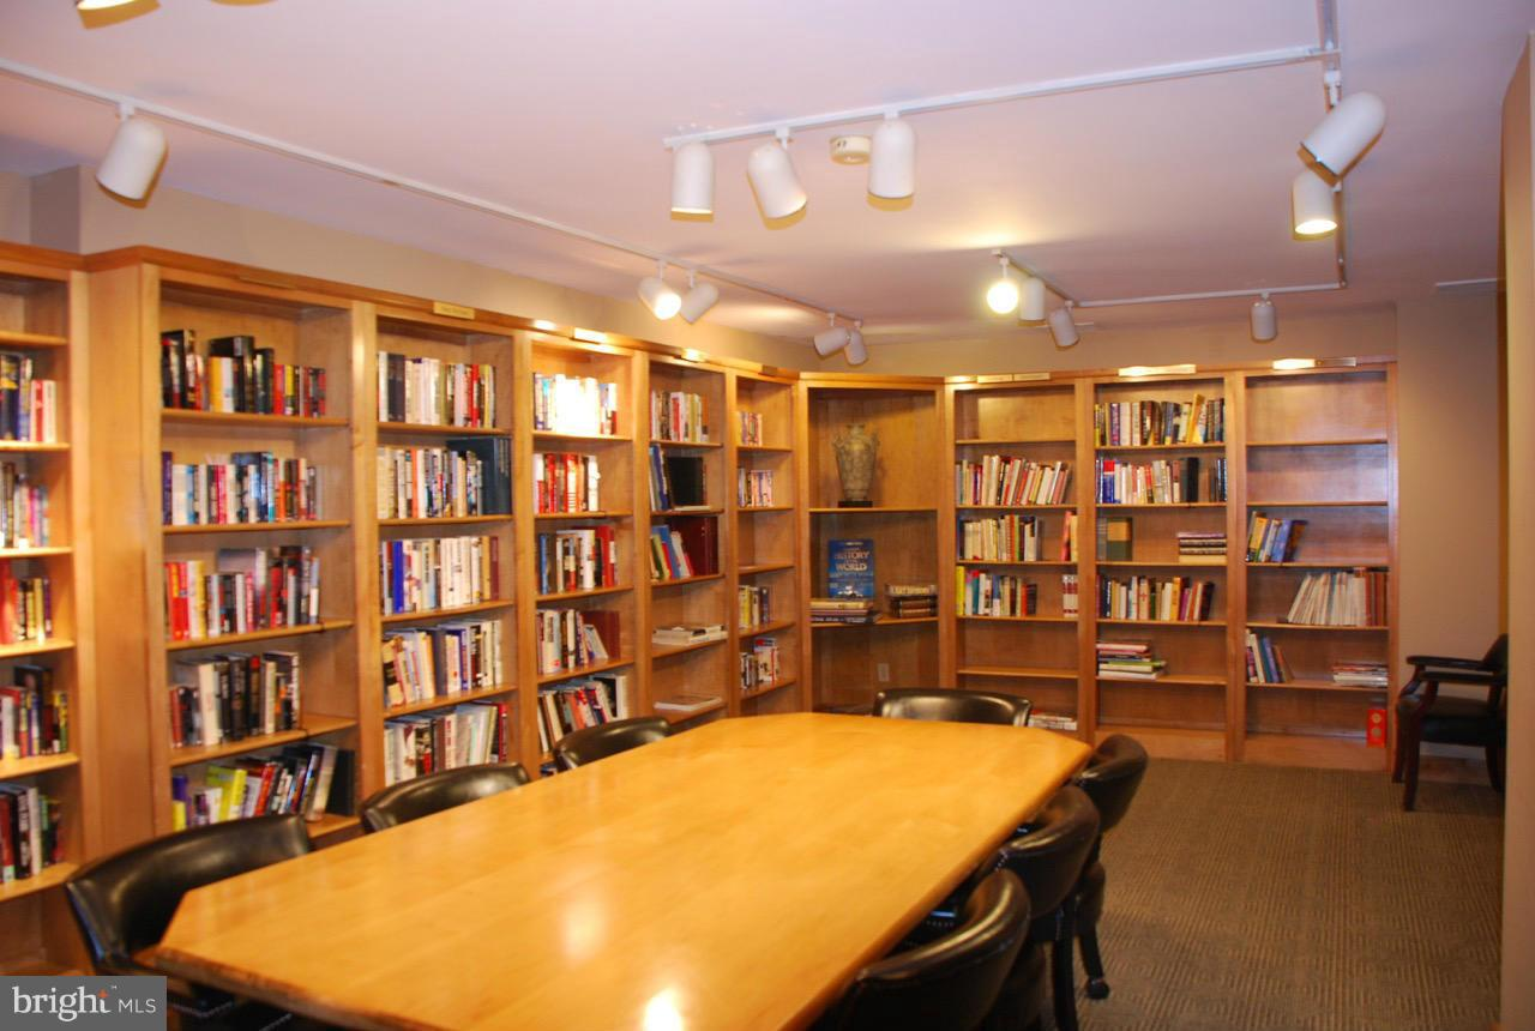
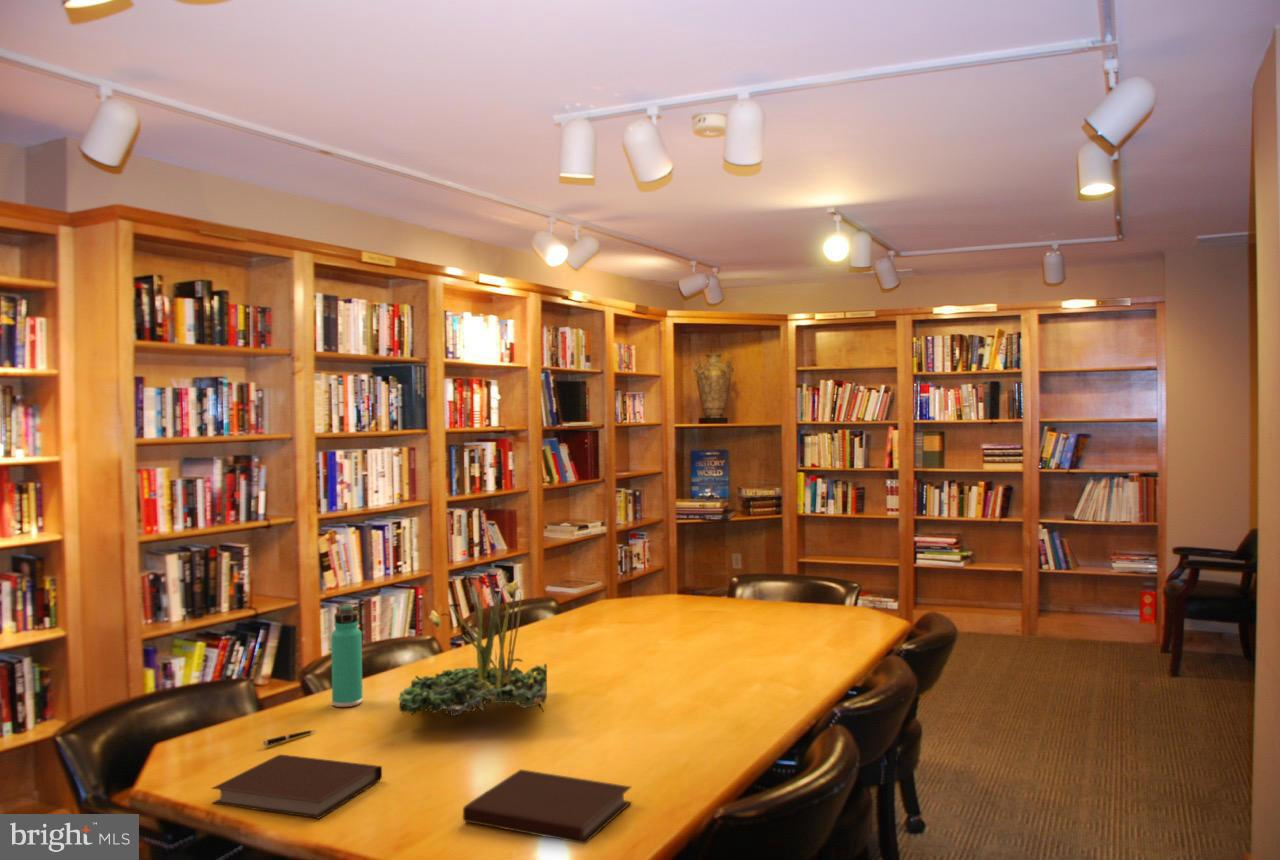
+ thermos bottle (346, 654)
+ notebook (549, 804)
+ pen (291, 735)
+ notebook (299, 783)
+ plant (477, 647)
